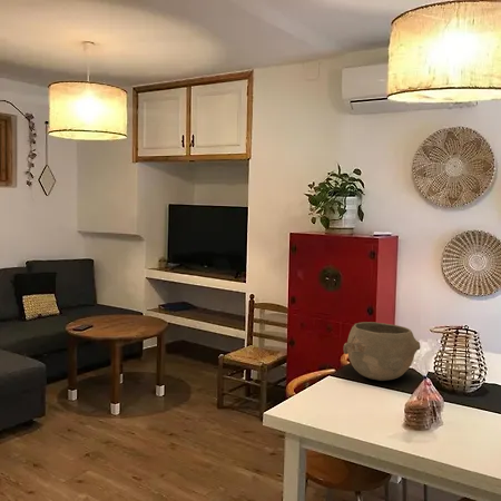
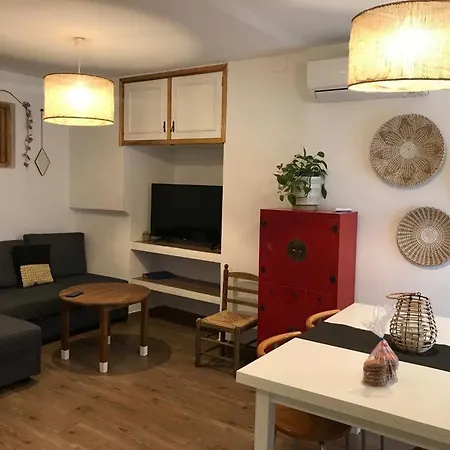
- bowl (380, 352)
